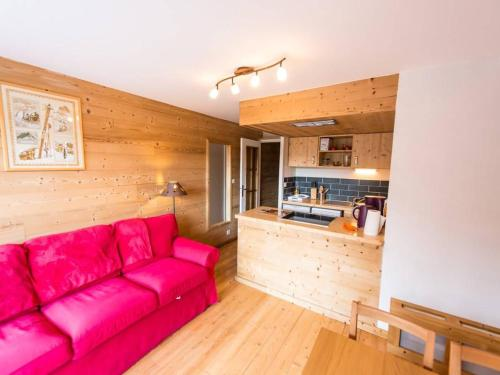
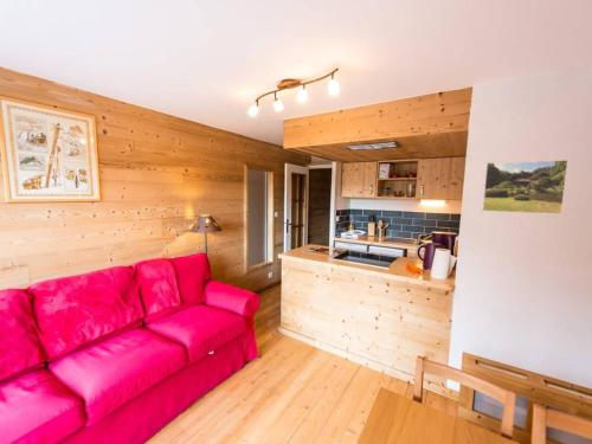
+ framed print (521, 187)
